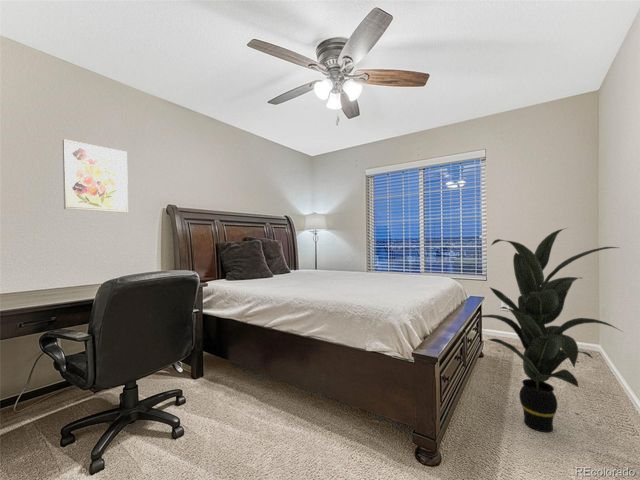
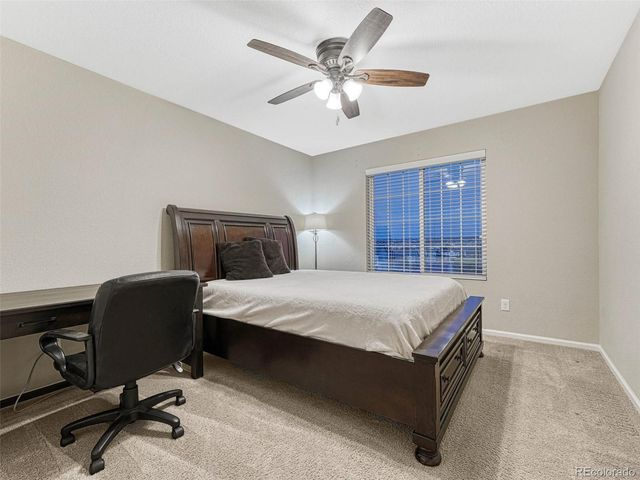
- wall art (97, 178)
- indoor plant (547, 328)
